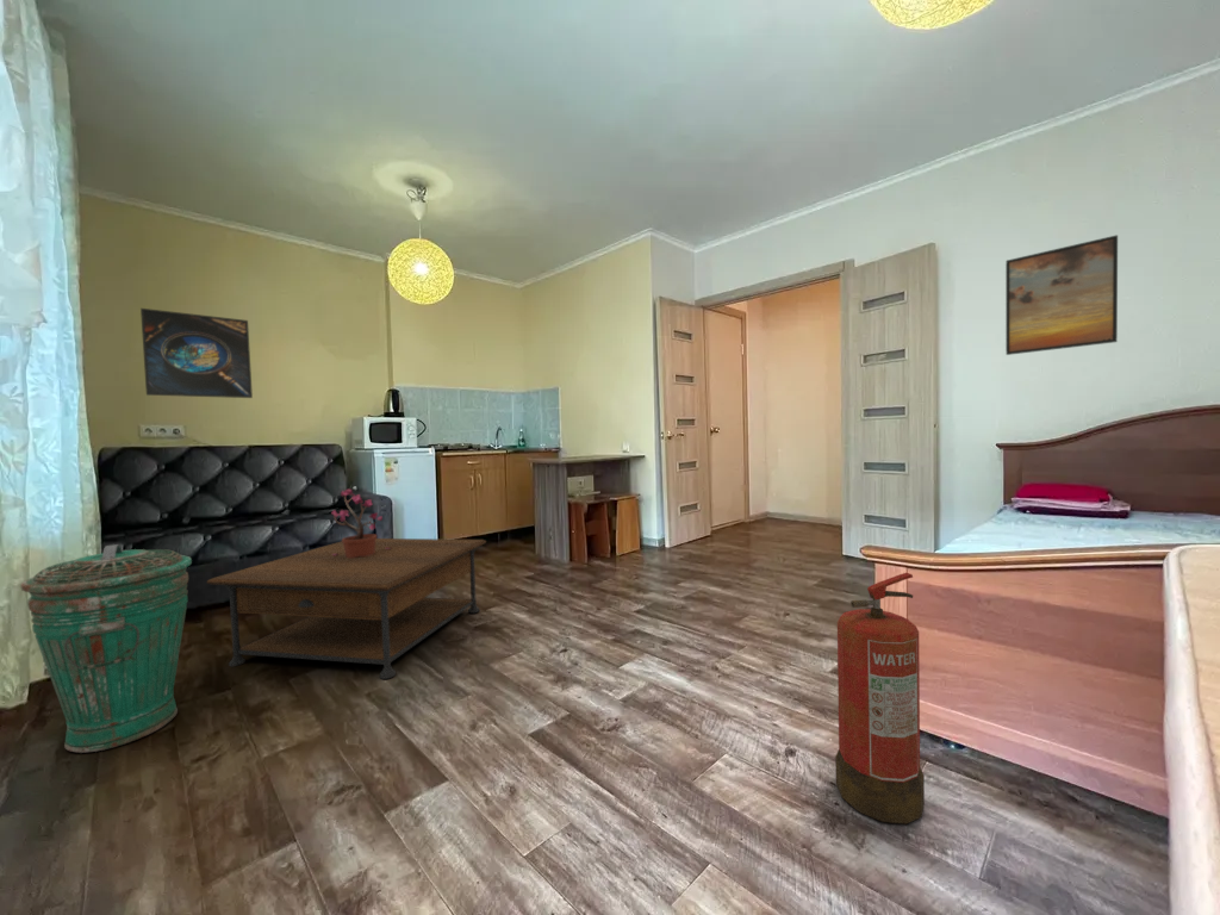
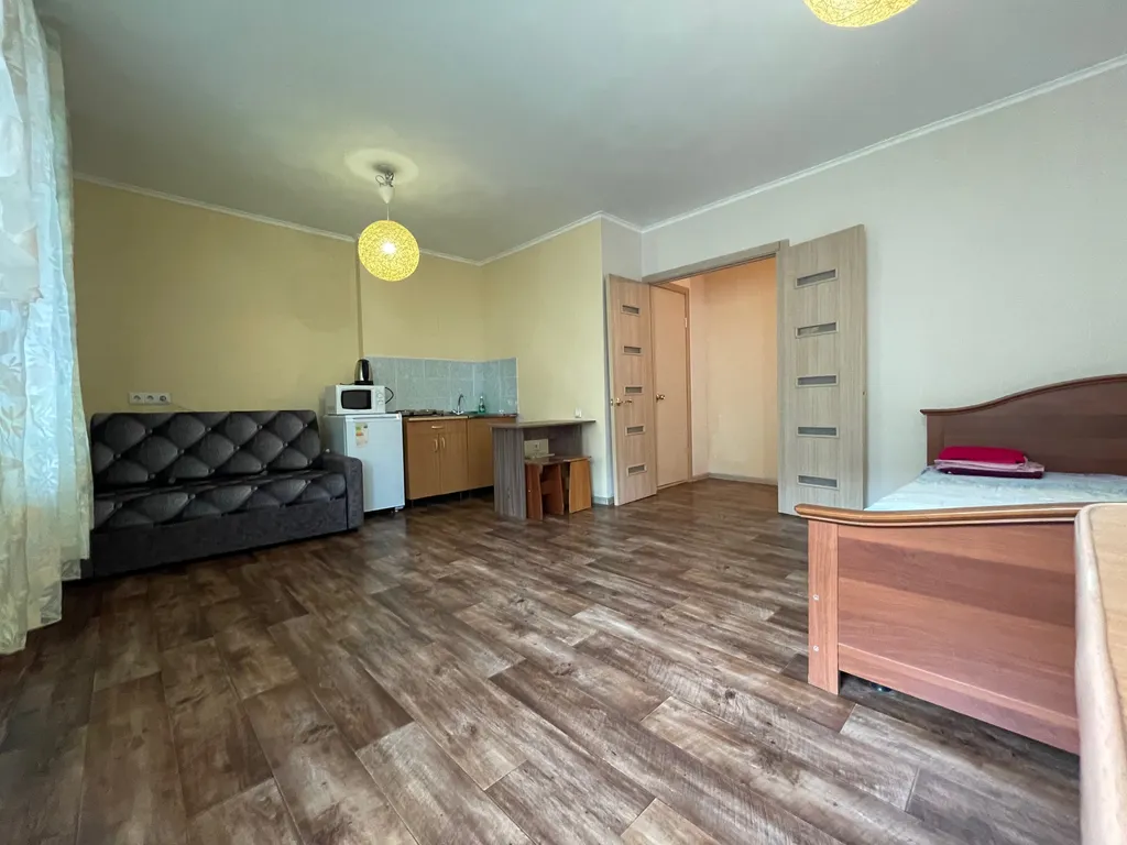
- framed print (1058, 298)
- fire extinguisher (877, 686)
- coffee table (367, 595)
- potted plant (360, 519)
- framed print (199, 355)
- trash can (118, 637)
